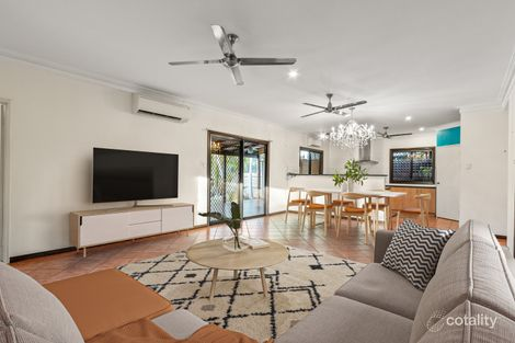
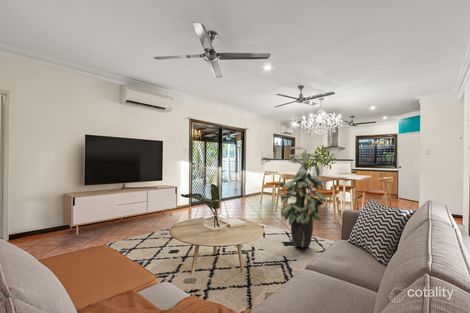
+ indoor plant (300, 195)
